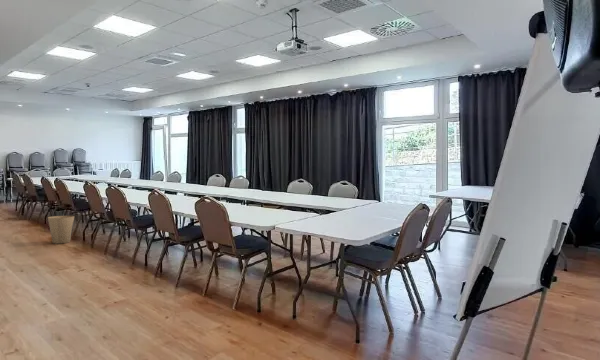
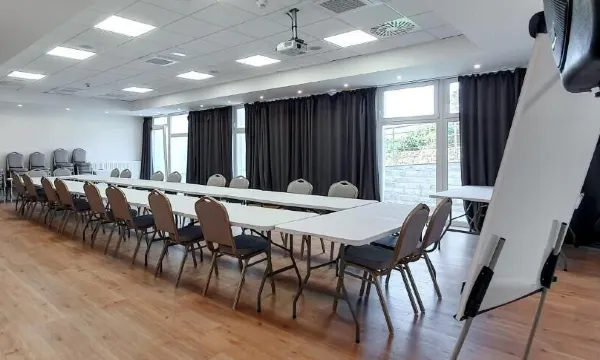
- trash can (61, 229)
